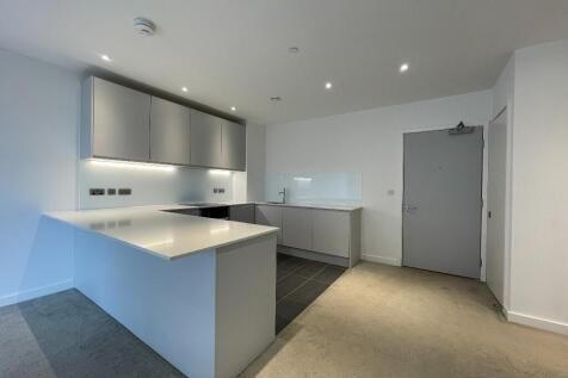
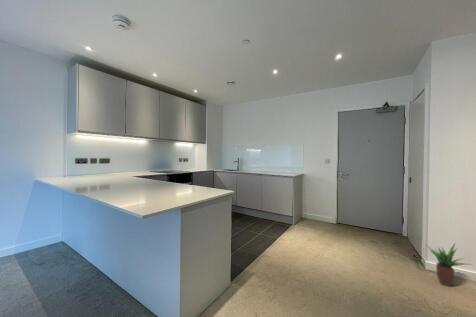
+ potted plant (447, 263)
